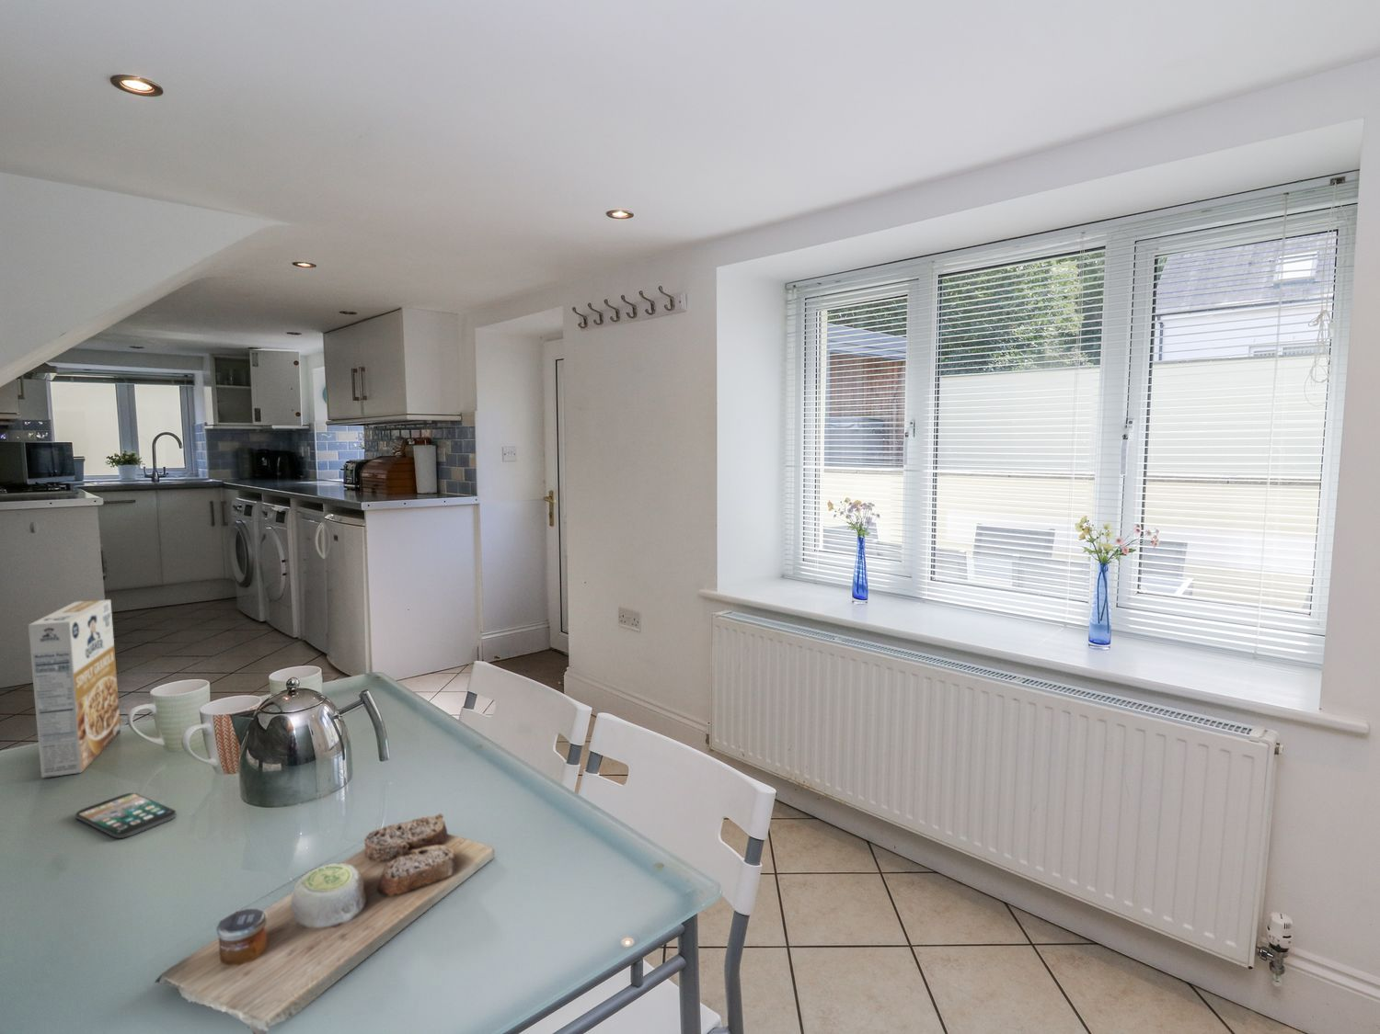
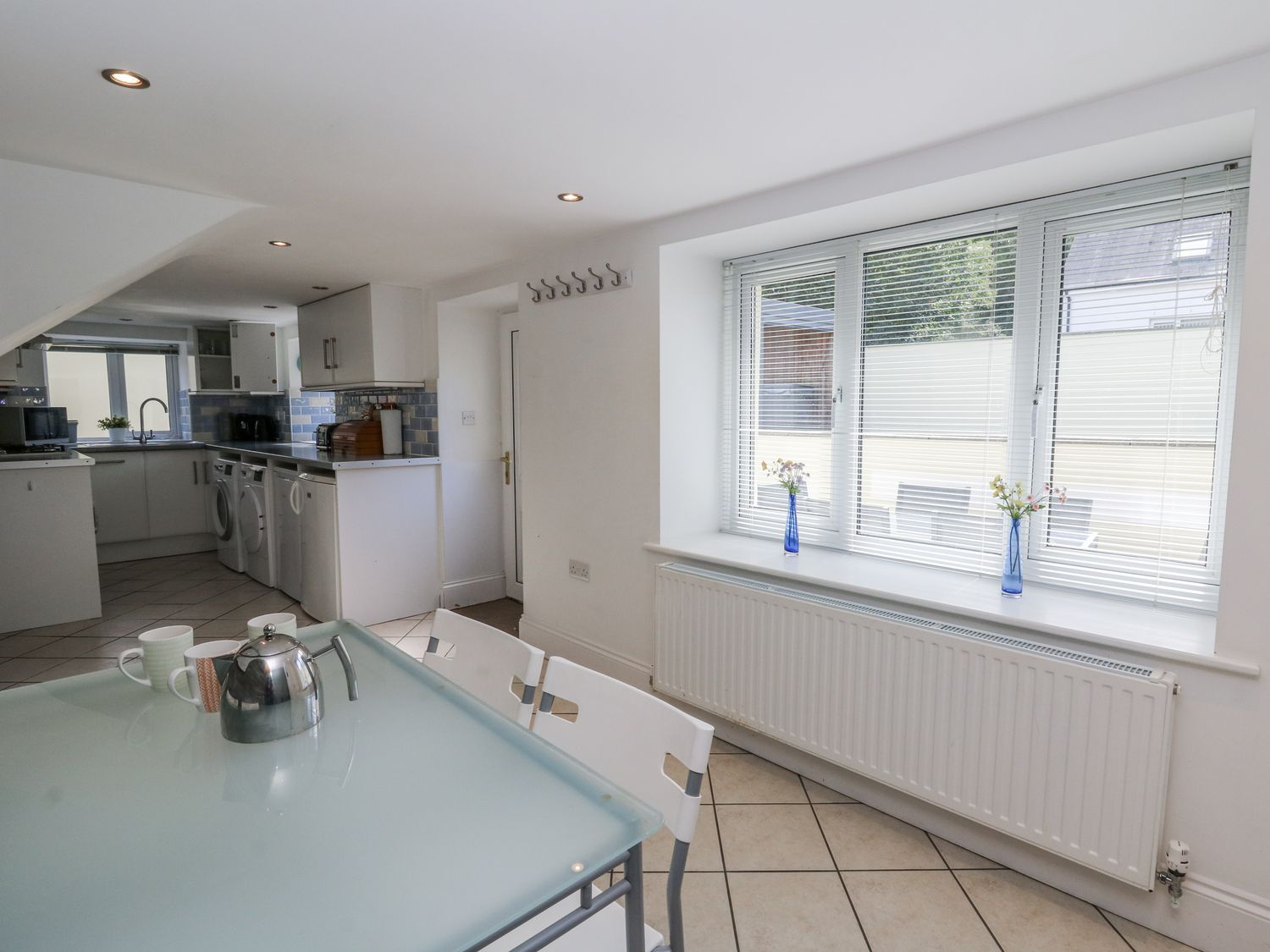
- smartphone (126, 815)
- cutting board (351, 891)
- cereal box (78, 682)
